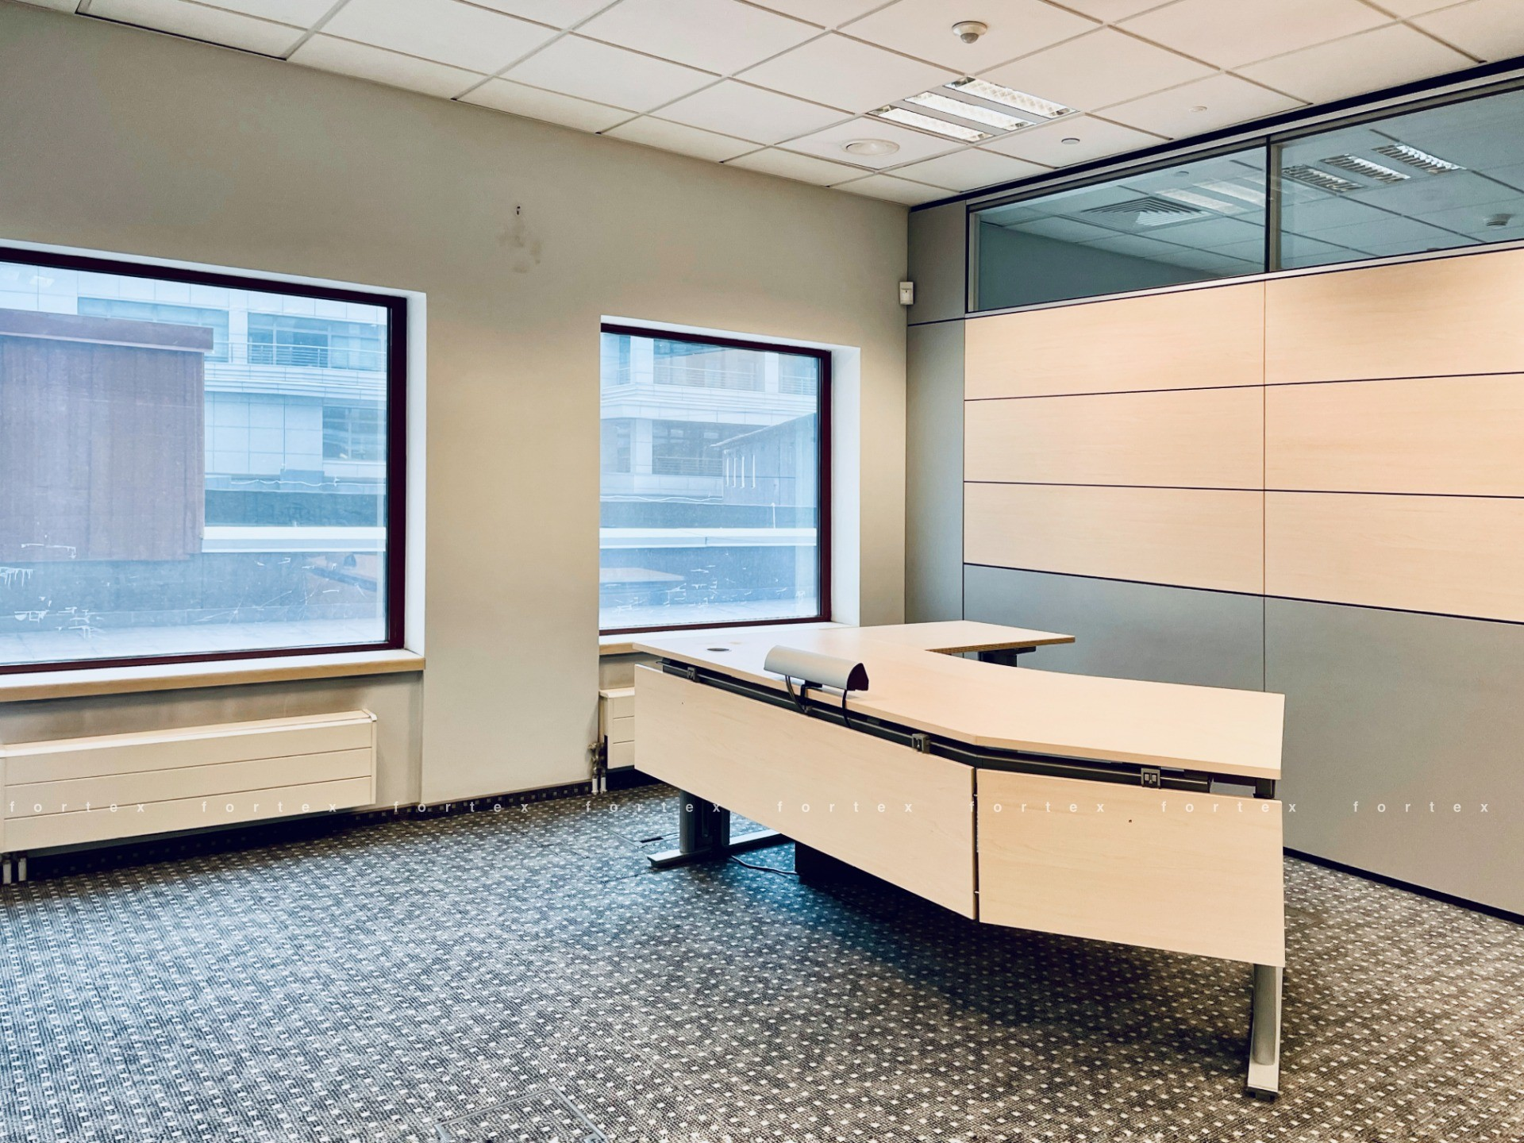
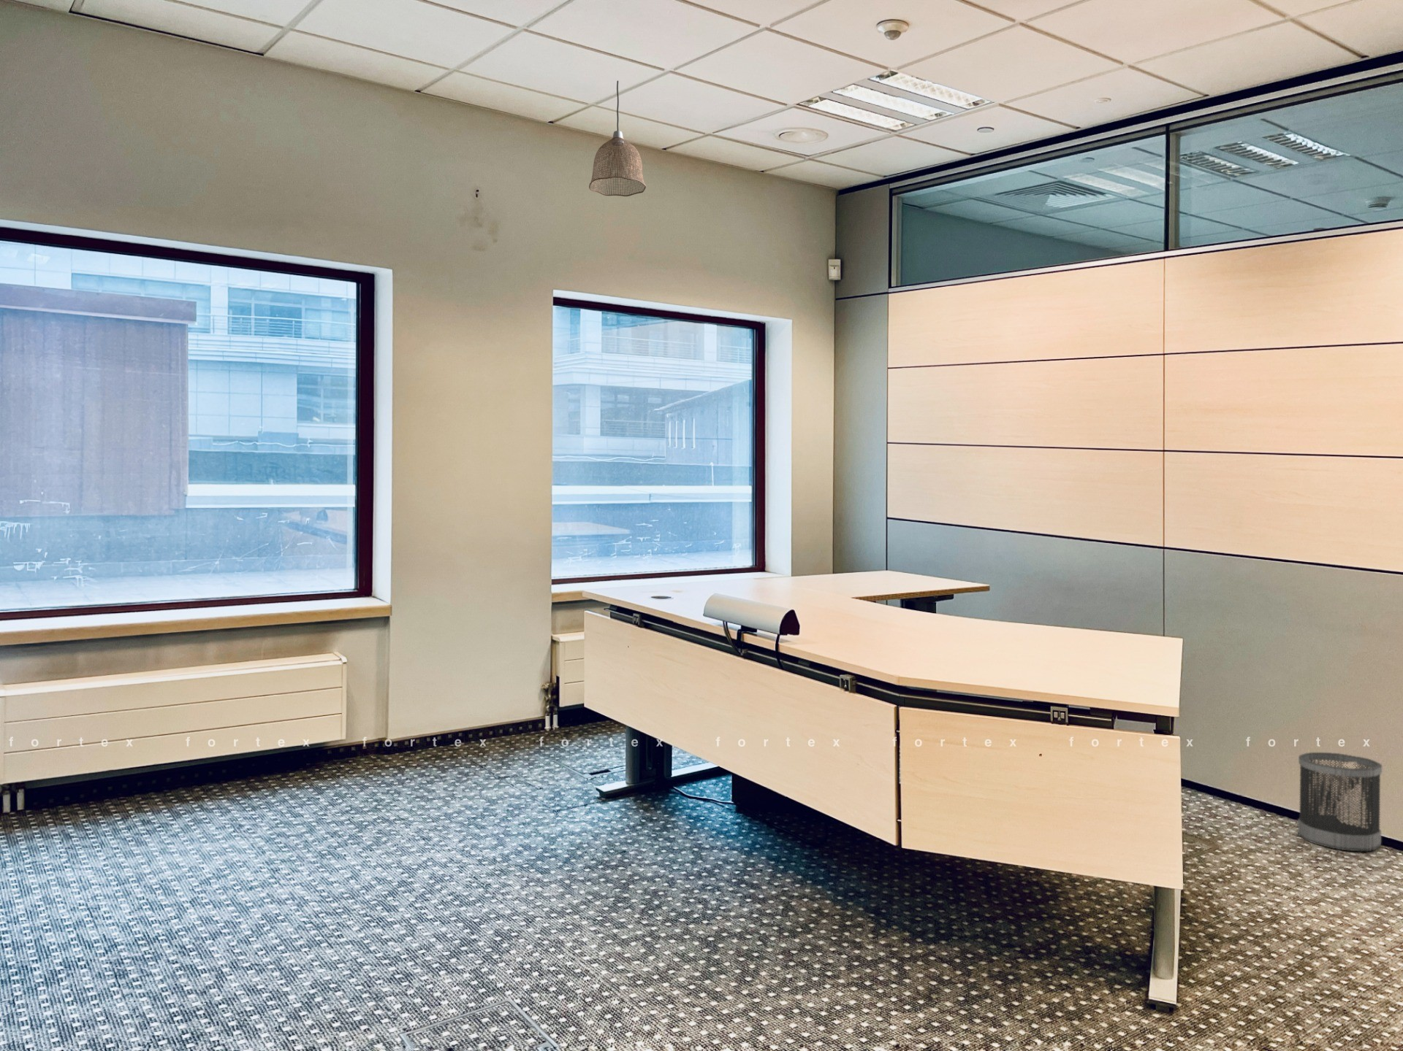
+ pendant lamp (618, 135)
+ wastebasket (1339, 800)
